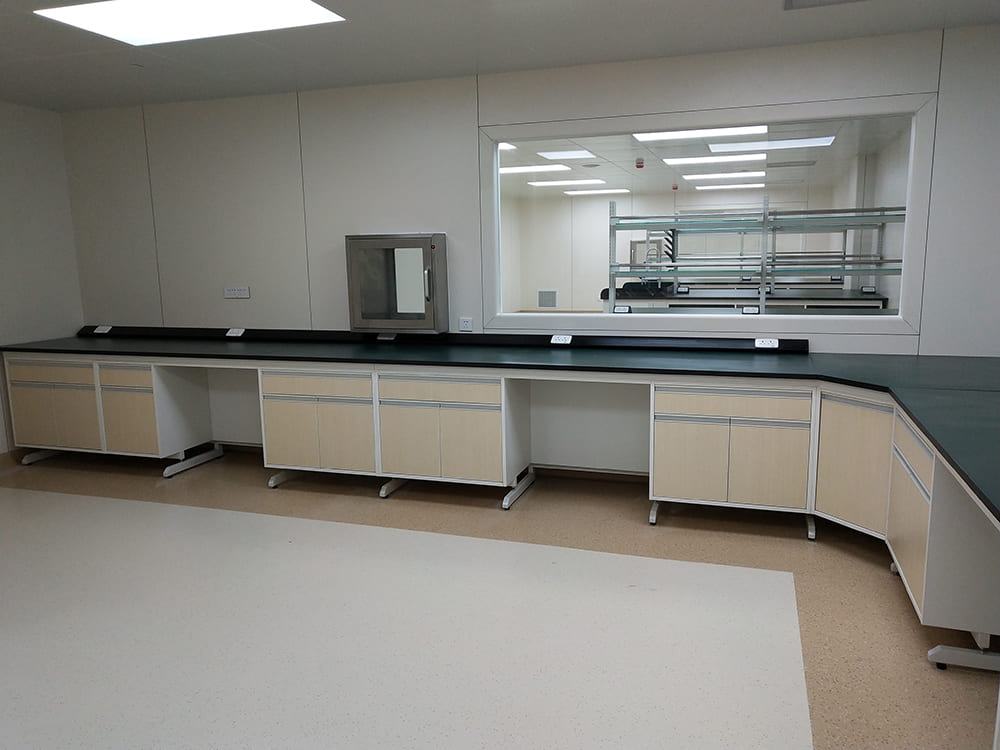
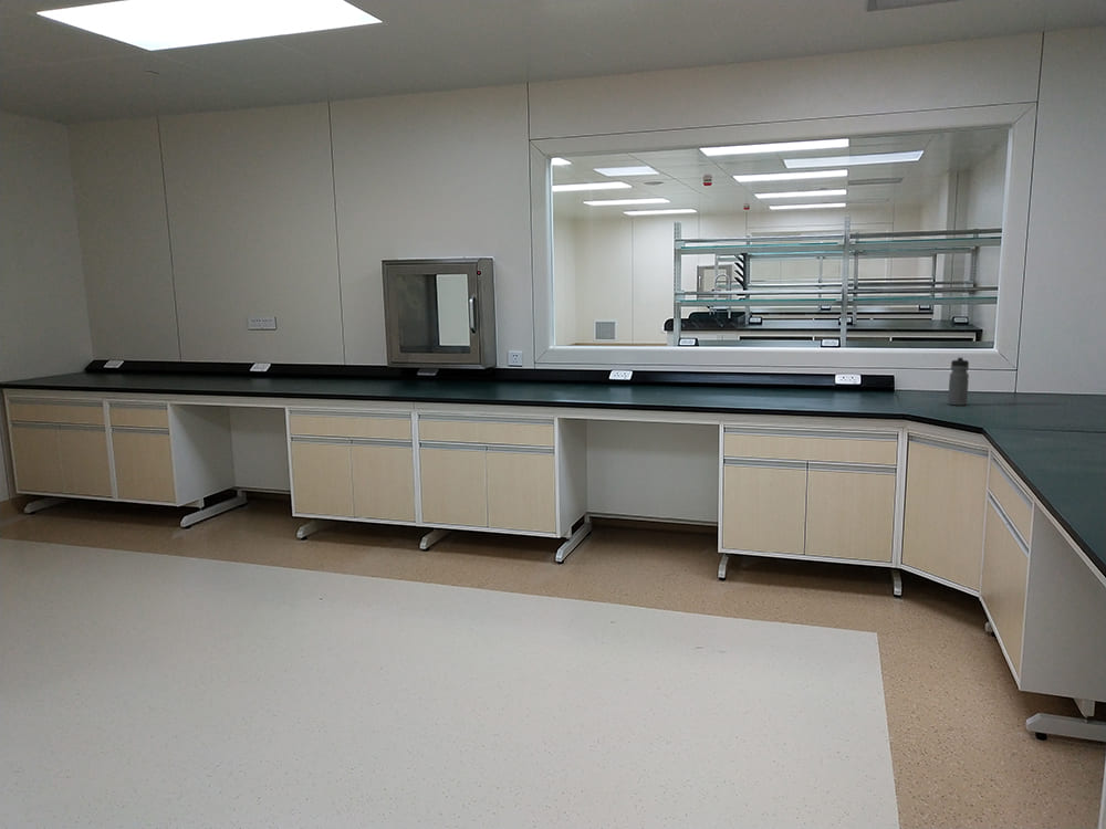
+ water bottle (958, 380)
